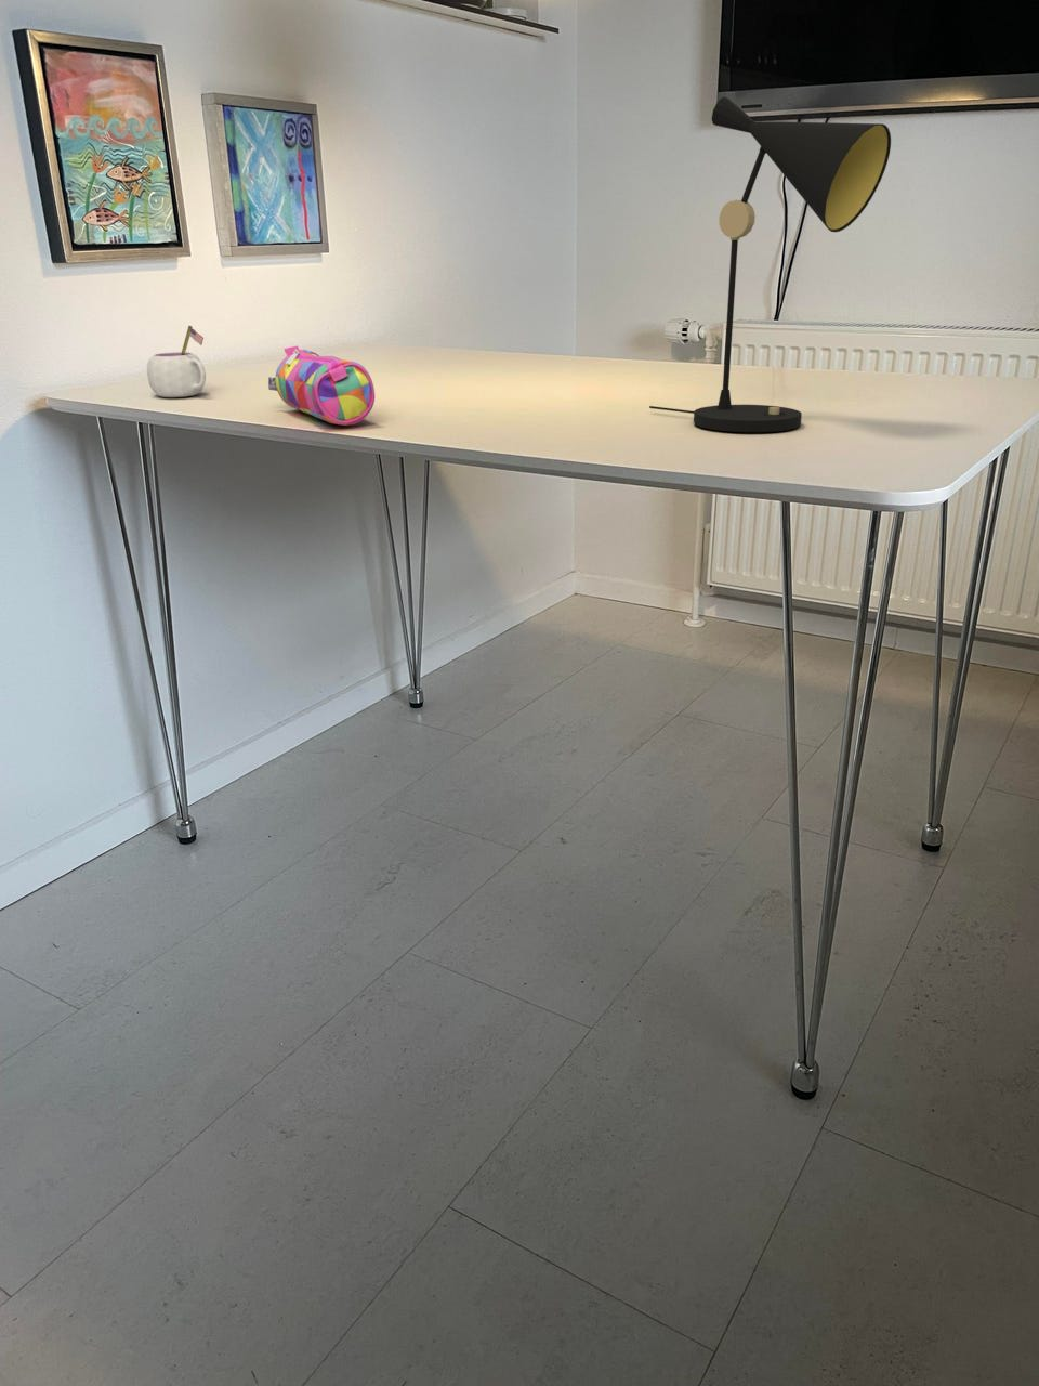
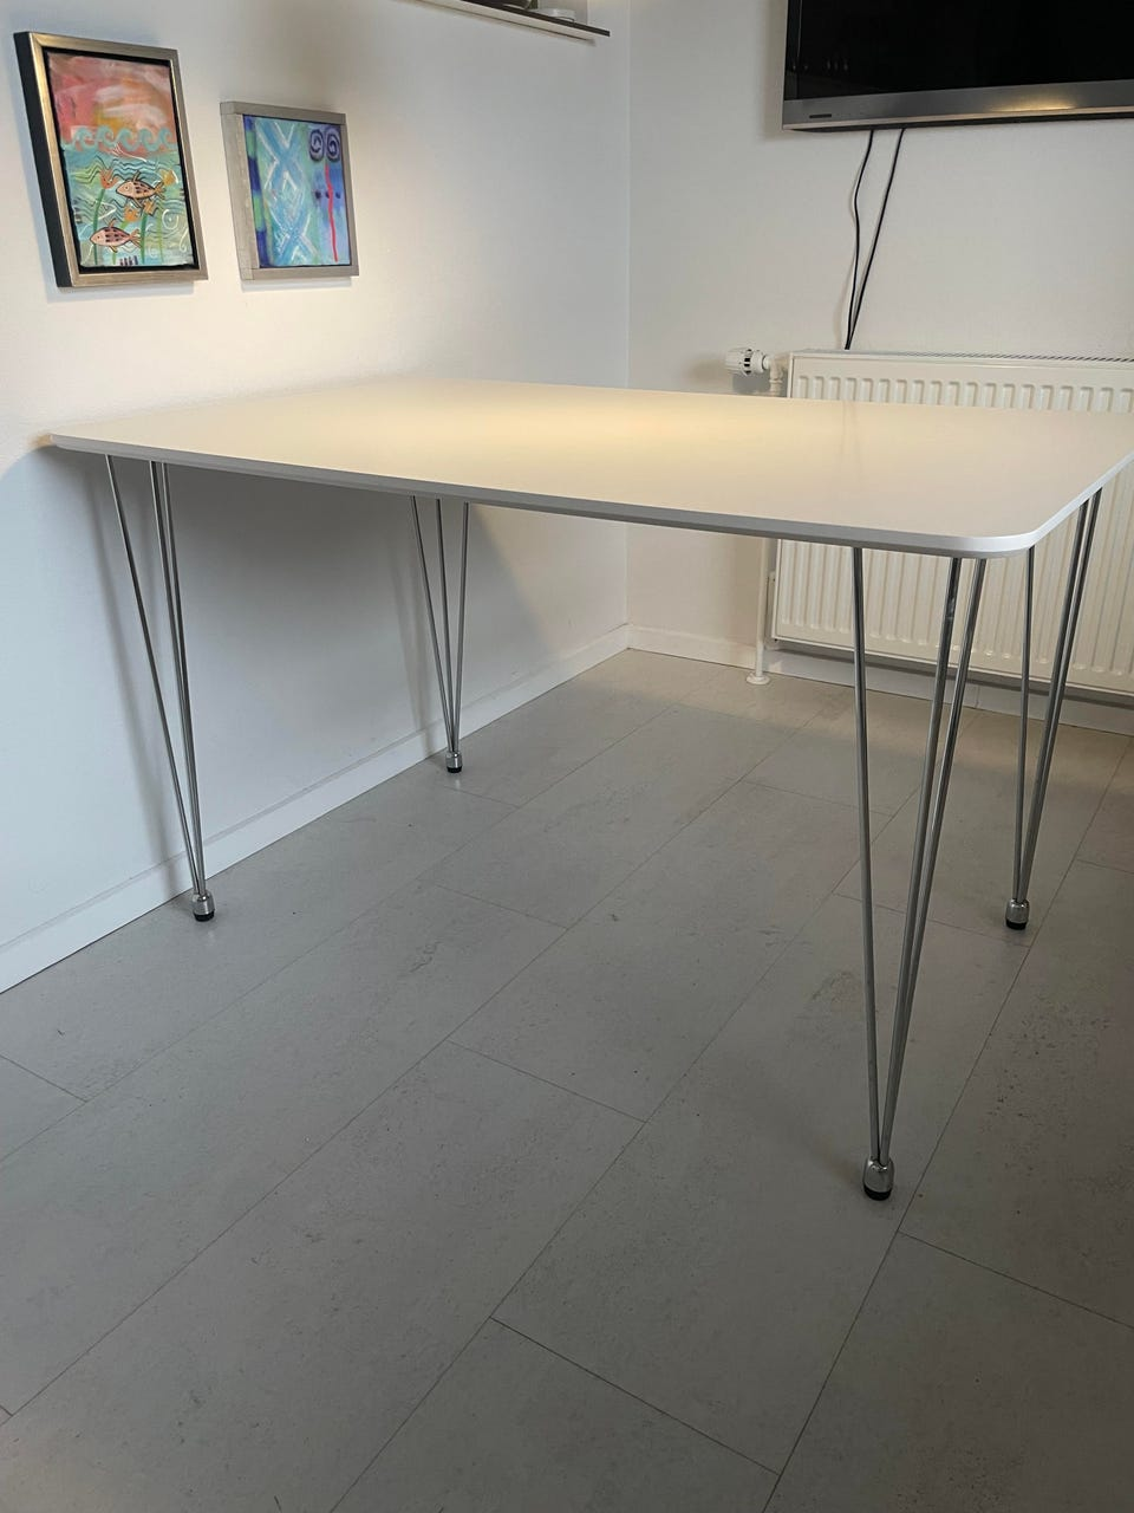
- mug (180, 360)
- pencil case (321, 384)
- table lamp (736, 263)
